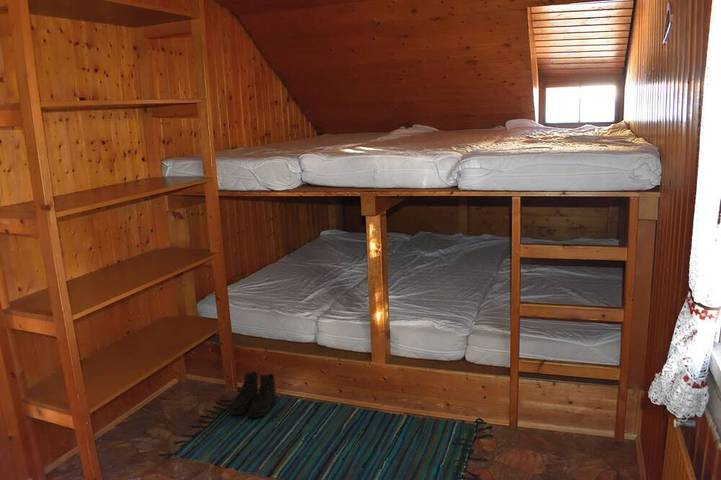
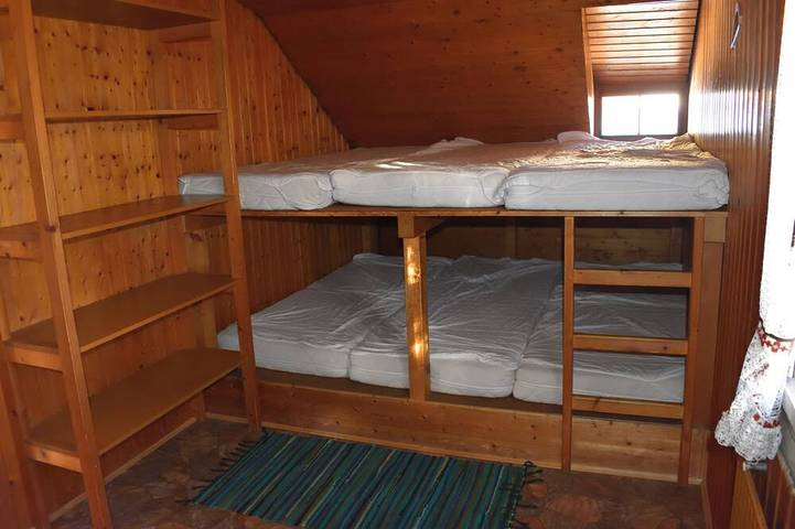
- boots (253, 391)
